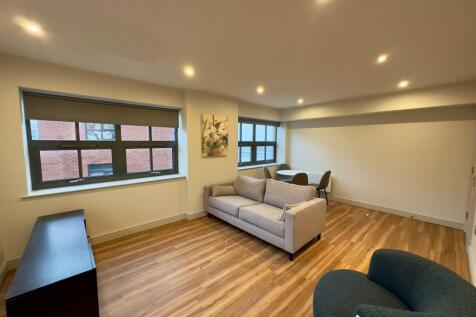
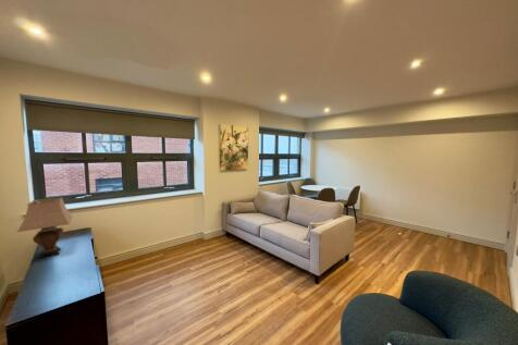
+ table lamp (48, 226)
